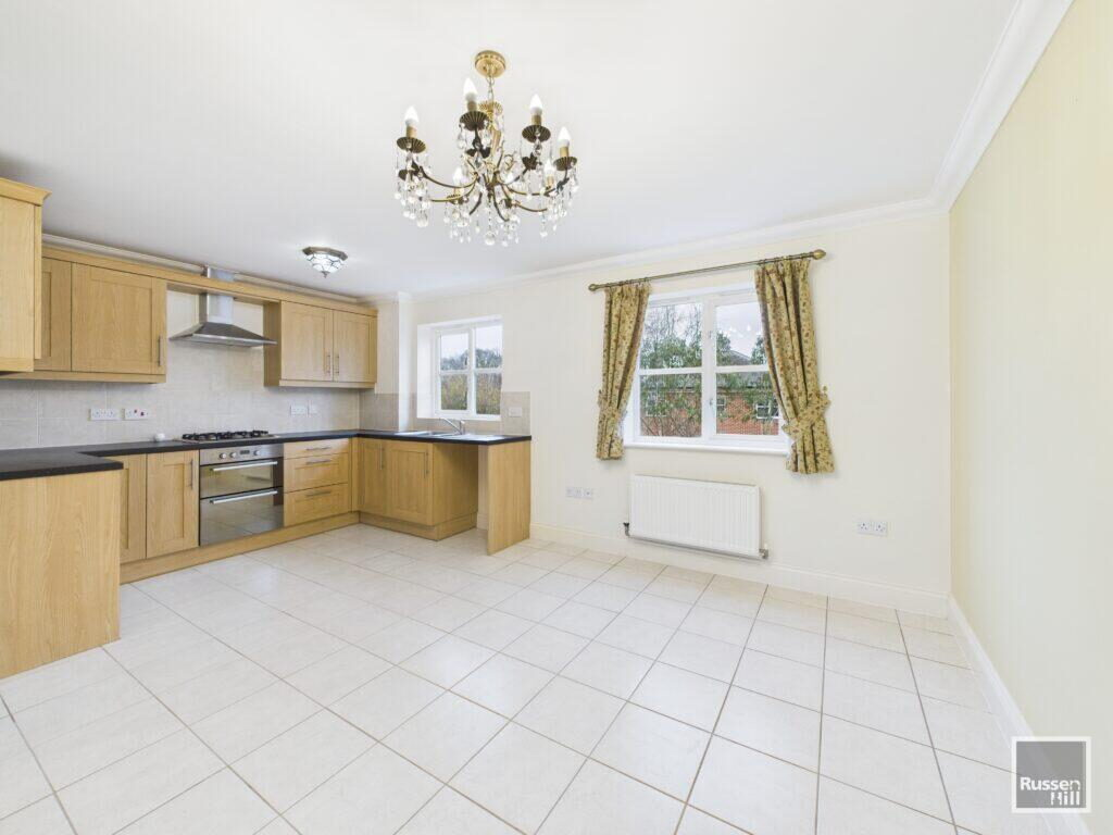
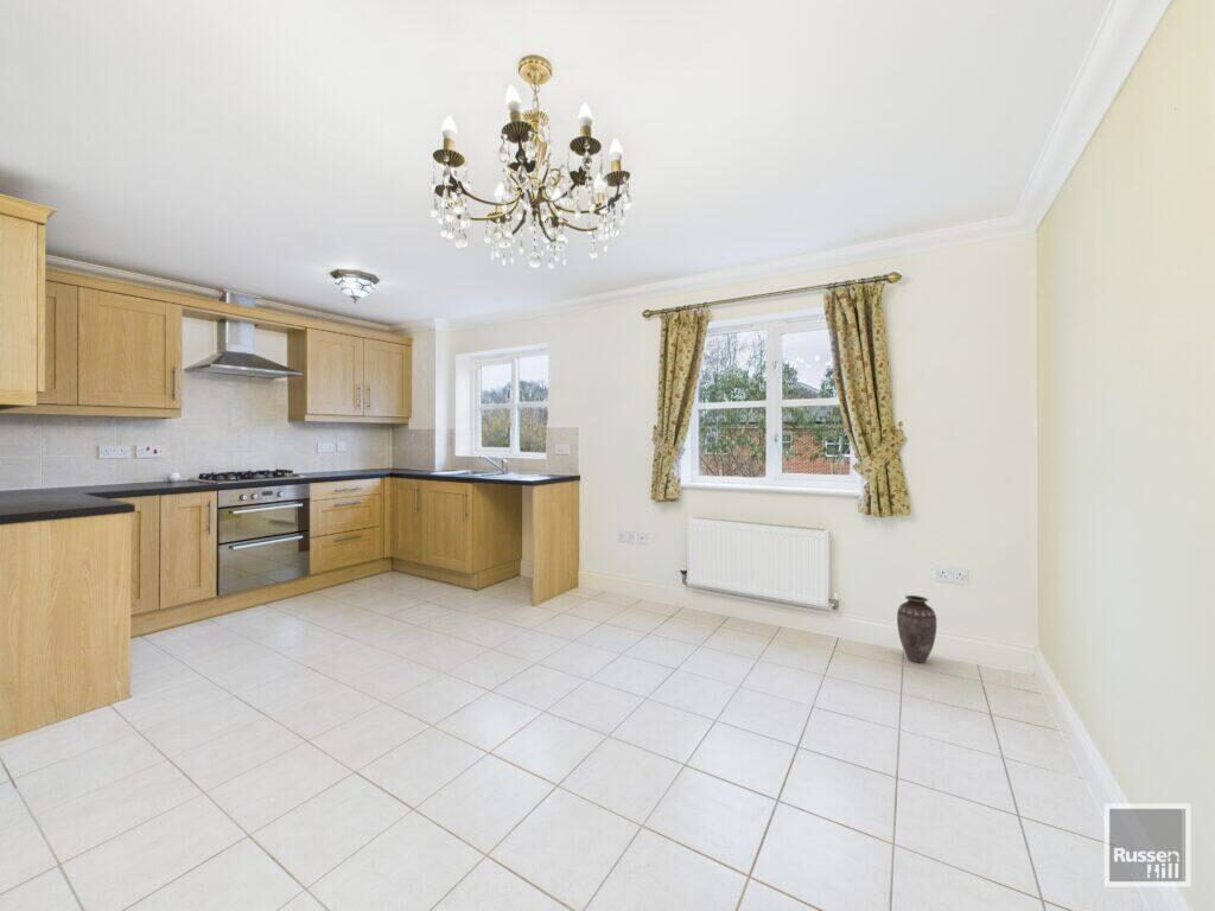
+ vase (916, 629)
